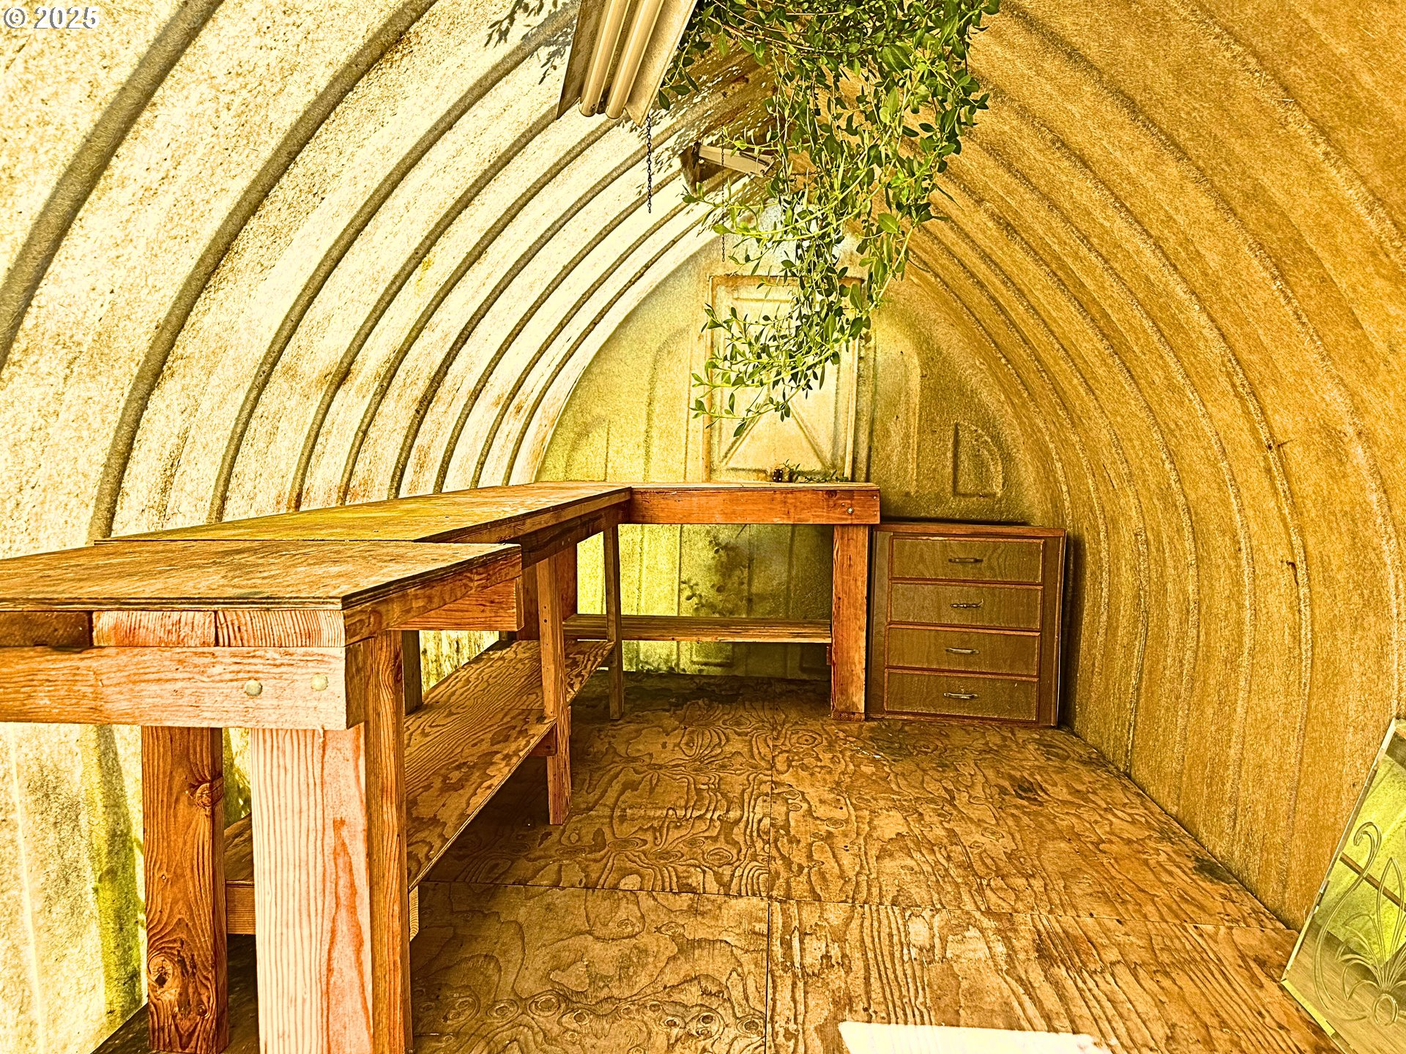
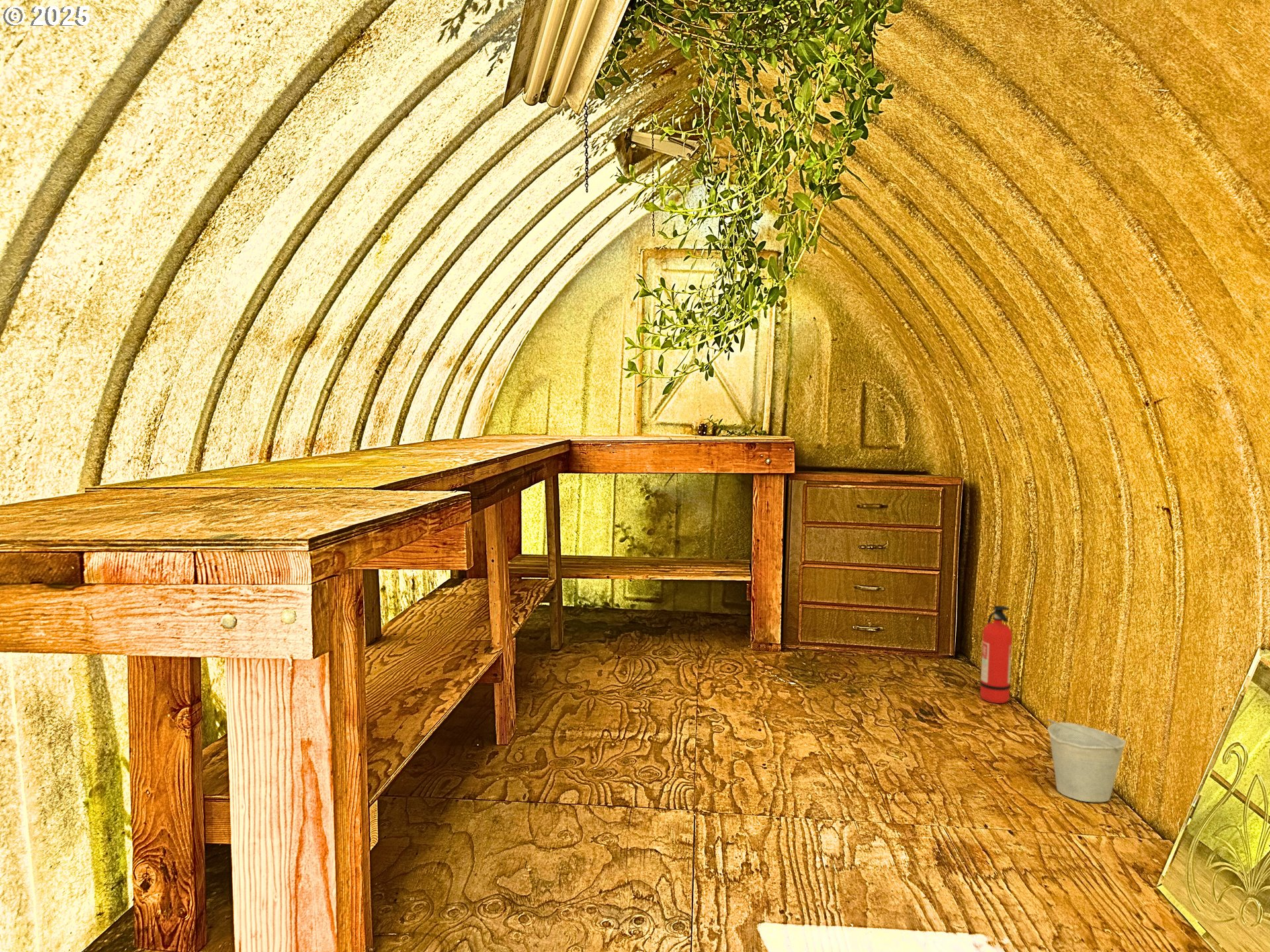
+ bucket (1083, 756)
+ fire extinguisher (995, 651)
